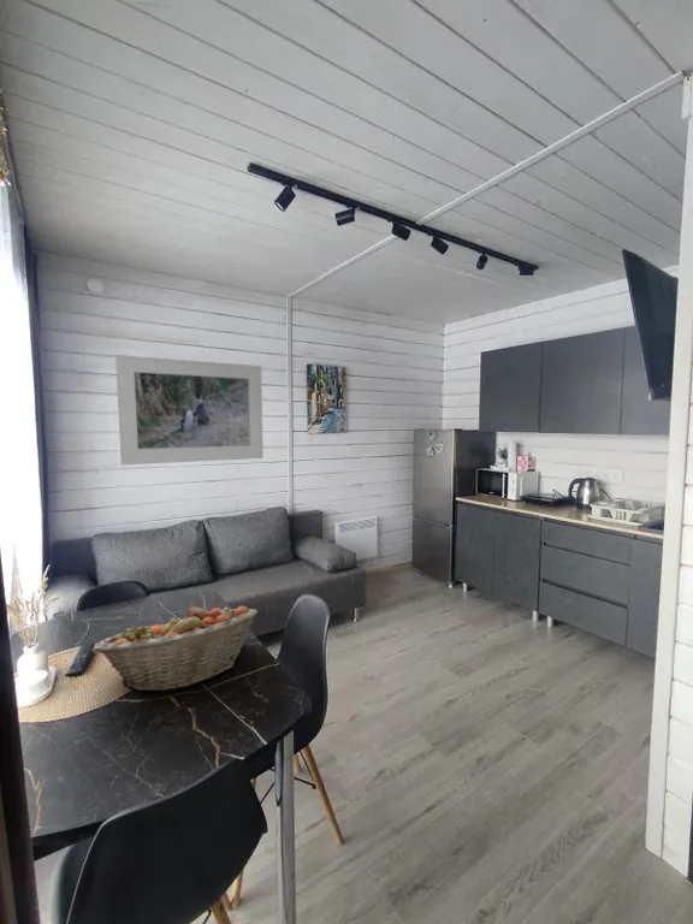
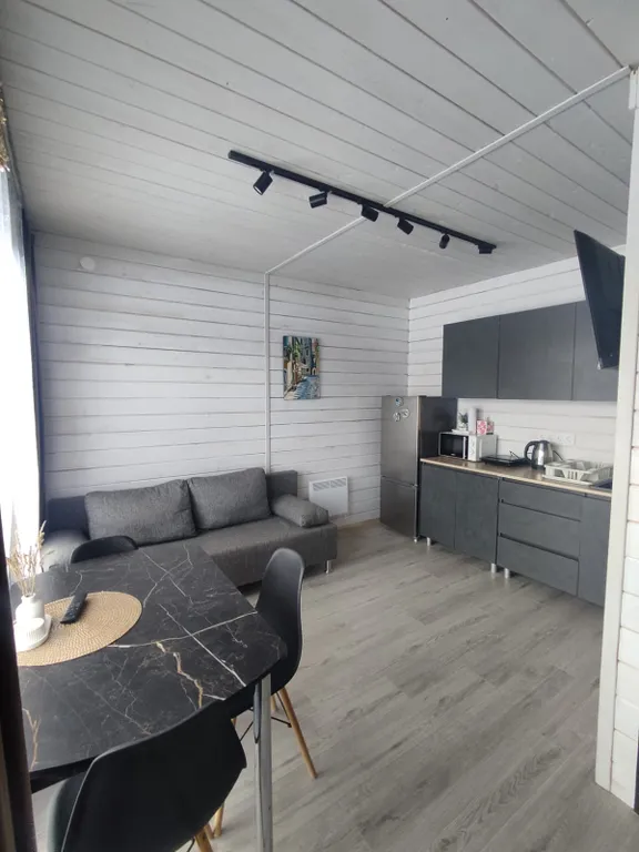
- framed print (196, 411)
- fruit basket (182, 638)
